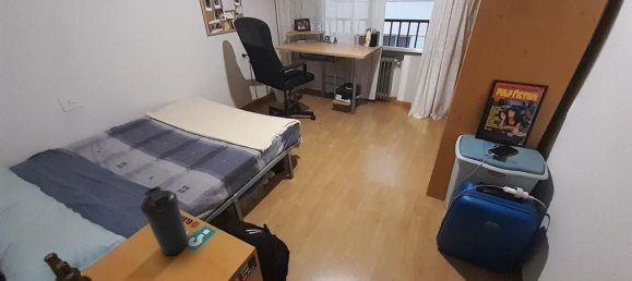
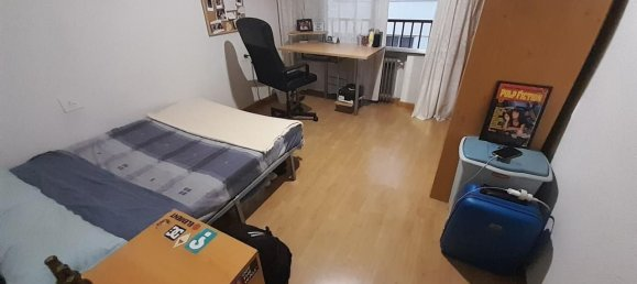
- water bottle (166, 220)
